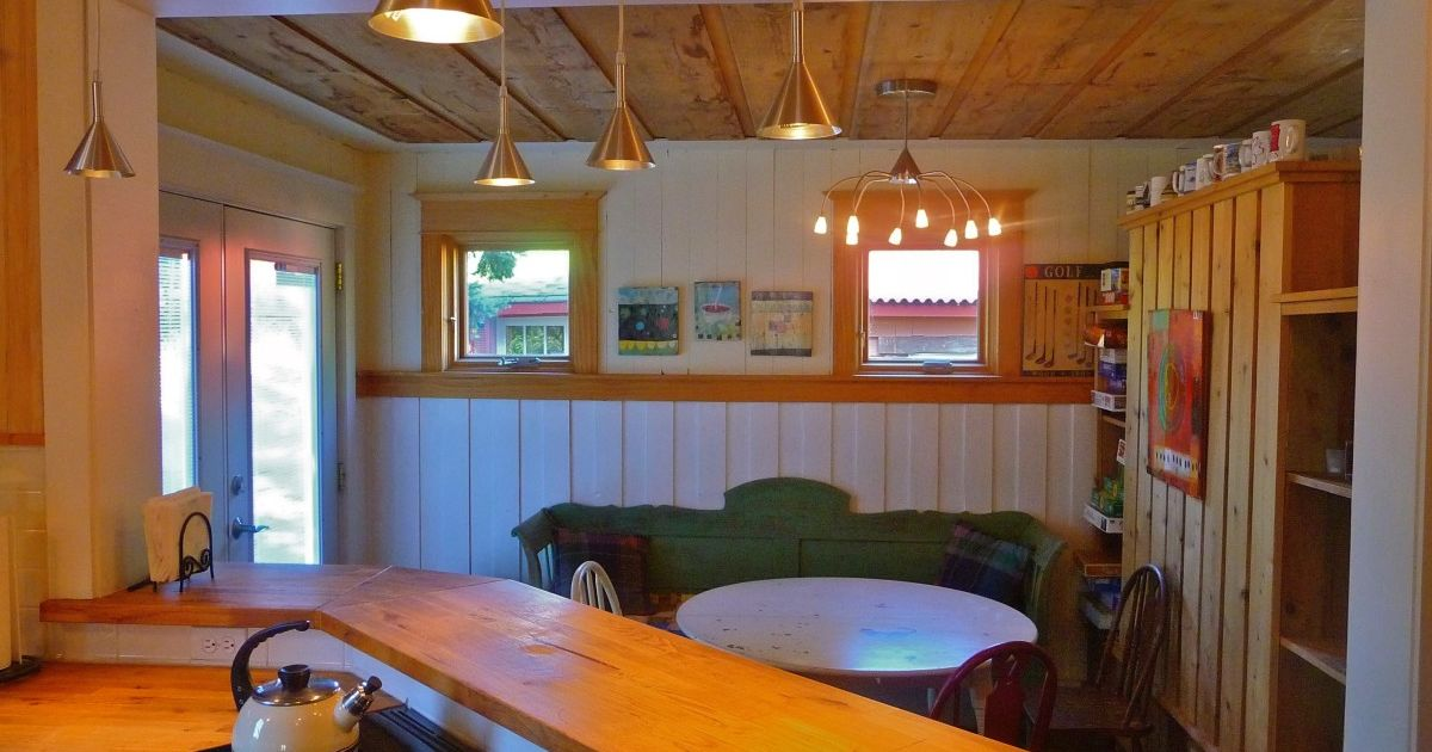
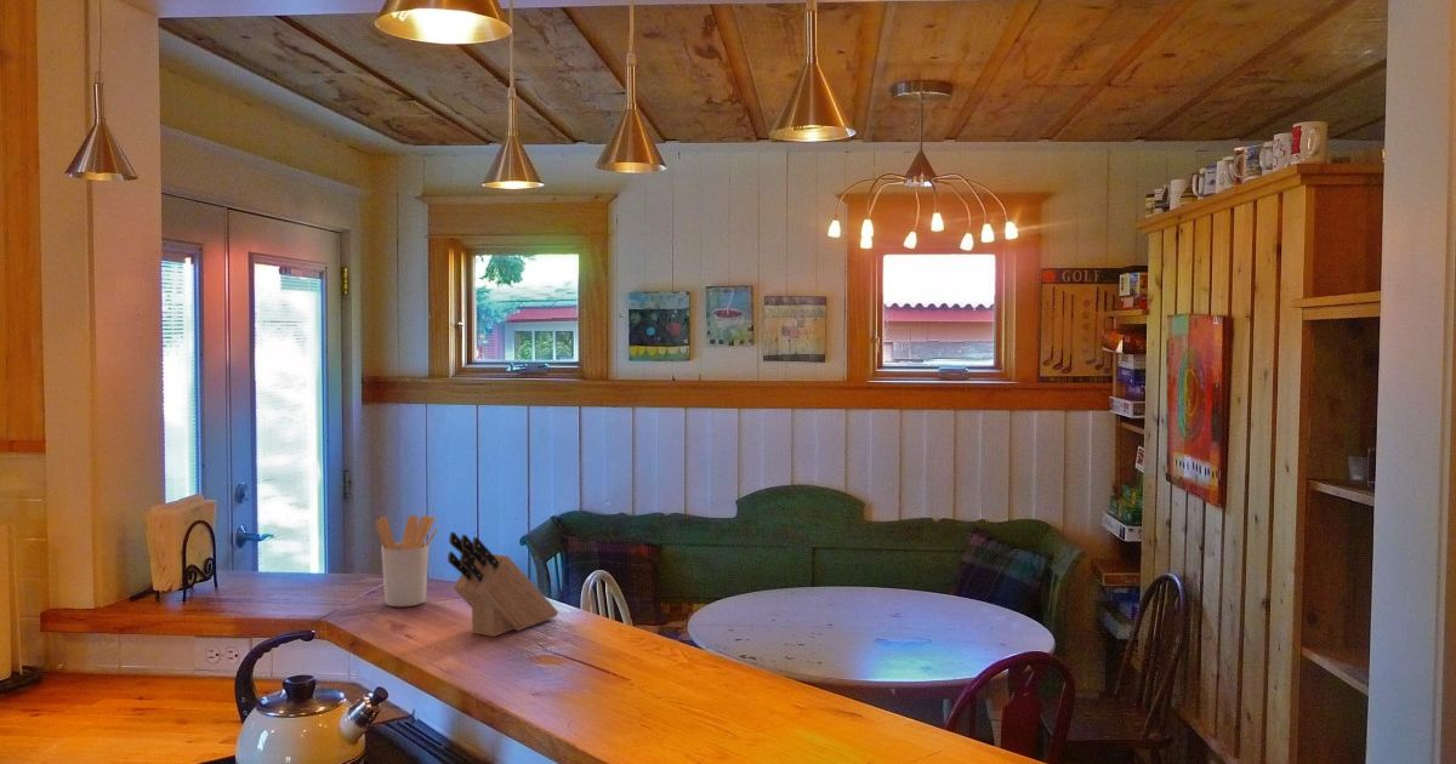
+ knife block (501, 576)
+ utensil holder (410, 557)
